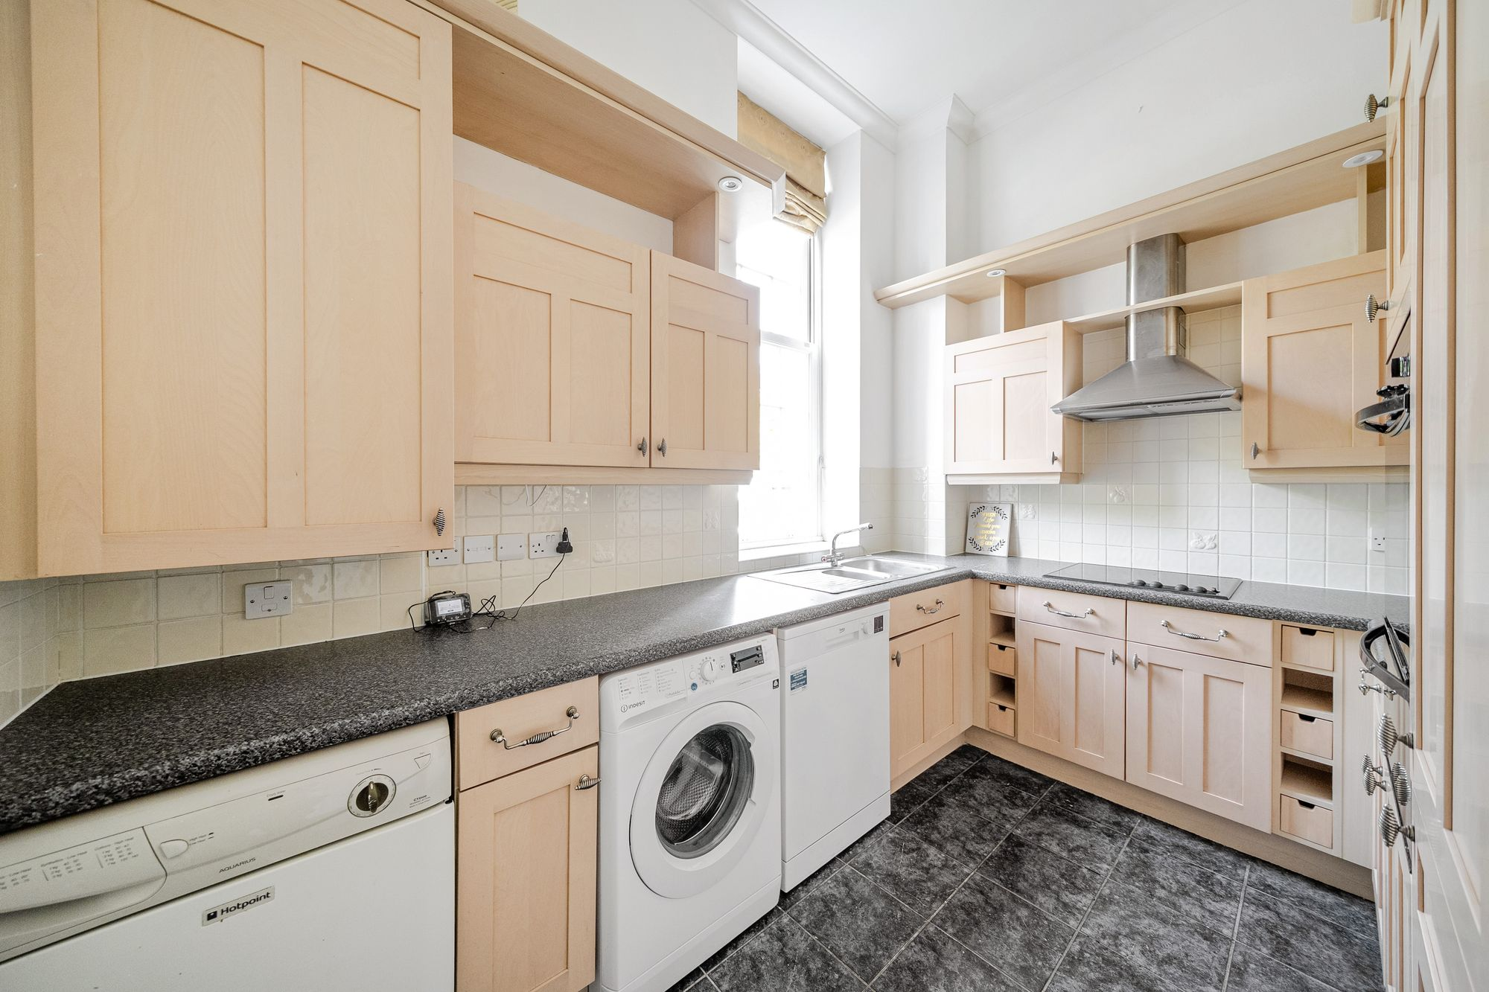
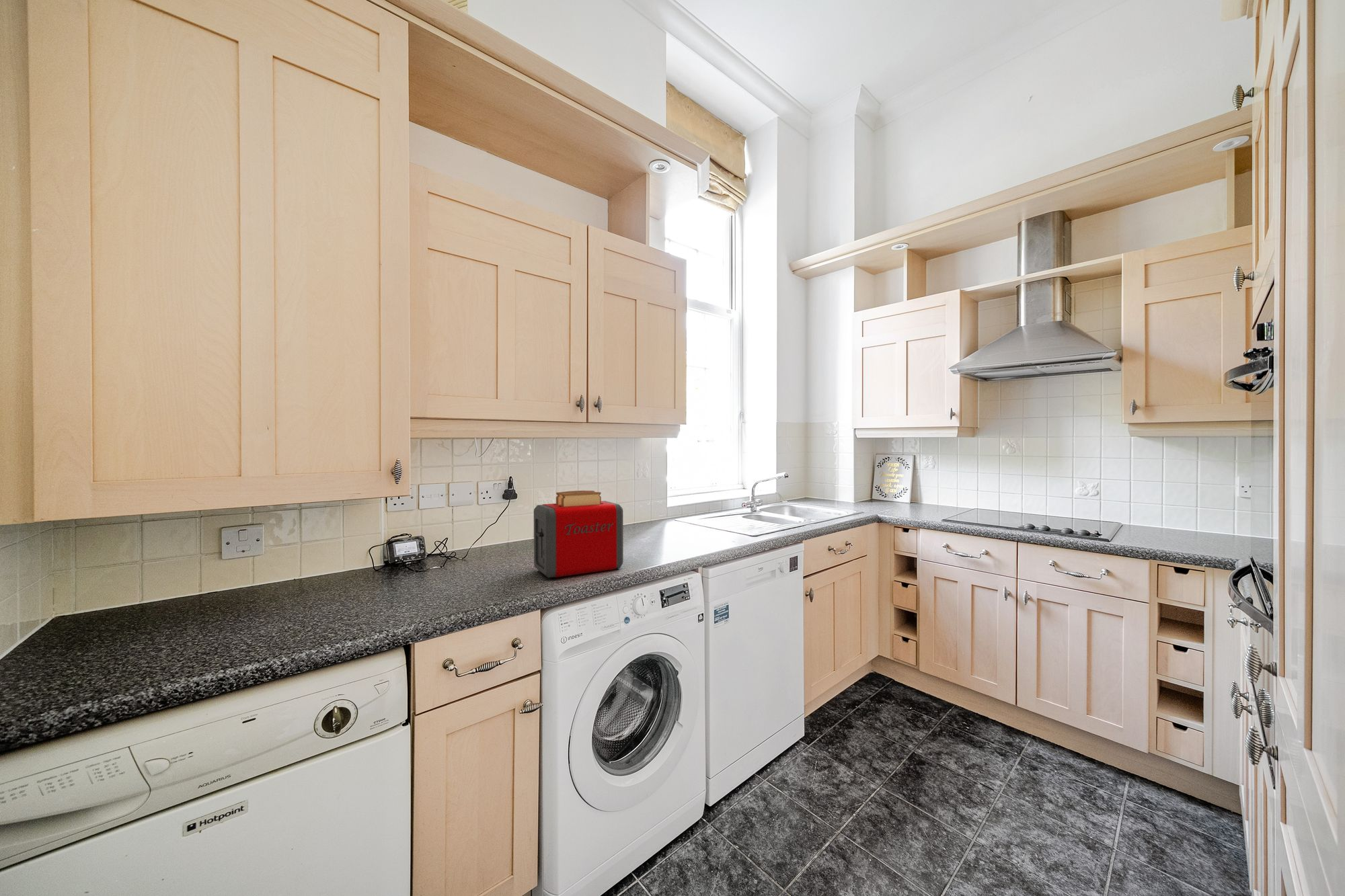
+ toaster (578, 530)
